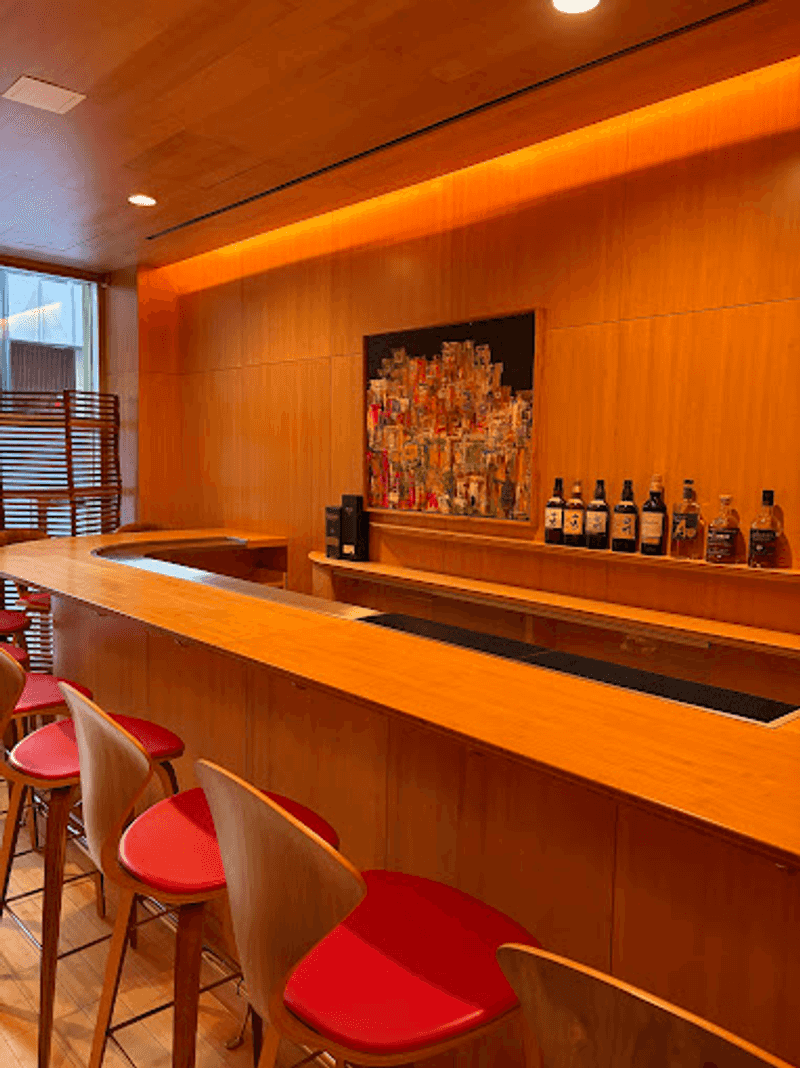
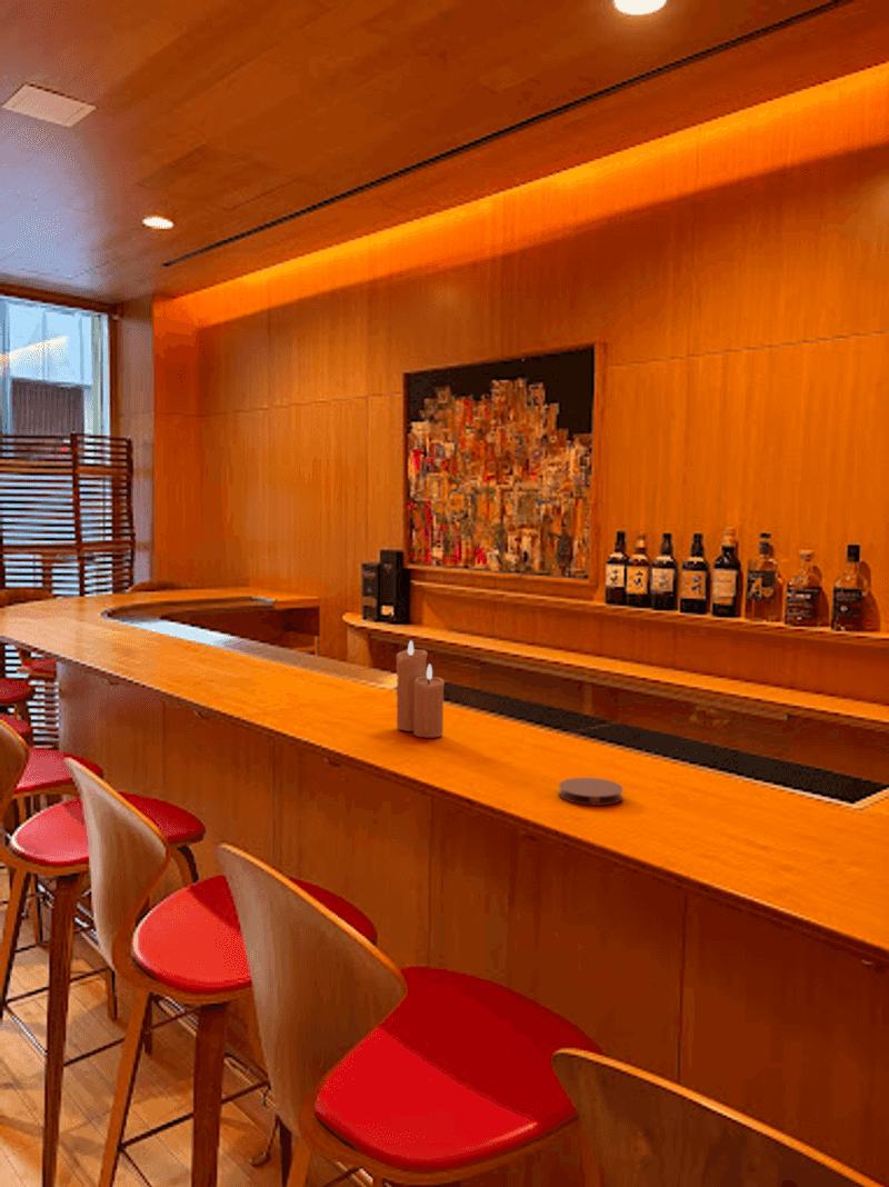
+ coaster (590, 790)
+ candle (420, 687)
